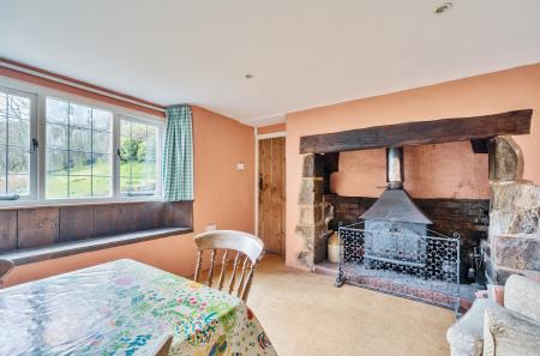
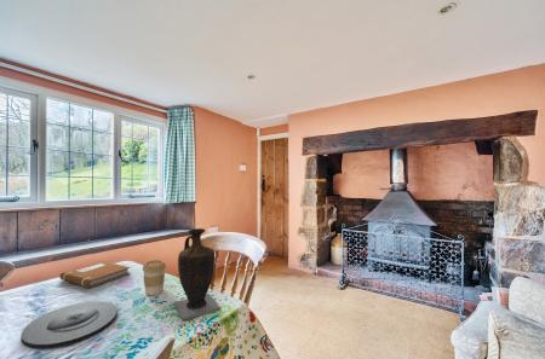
+ notebook (94, 273)
+ vase (196, 268)
+ plate (73, 318)
+ coffee cup (154, 277)
